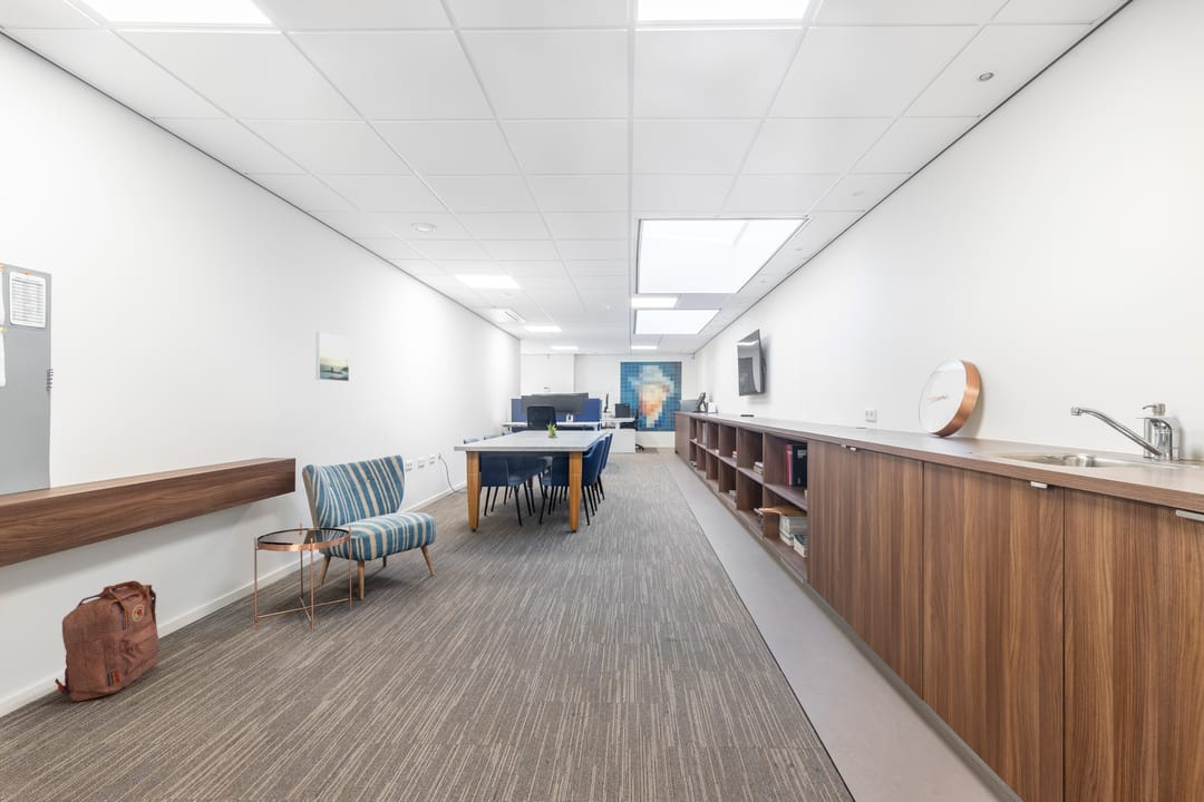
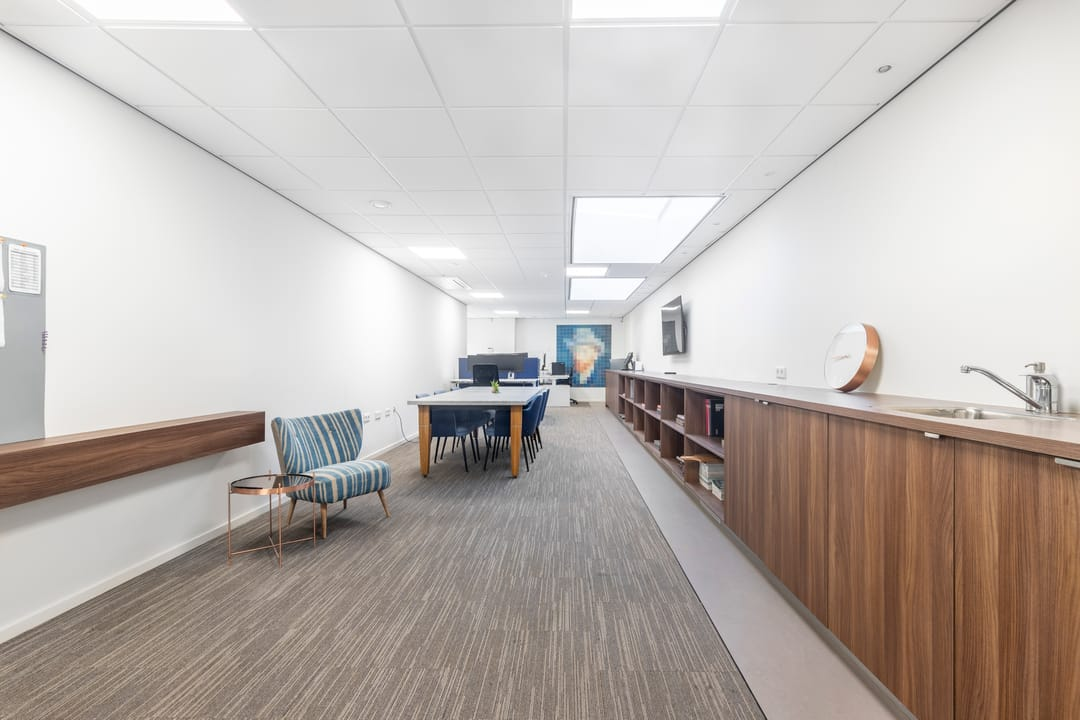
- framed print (333, 358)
- backpack (109, 634)
